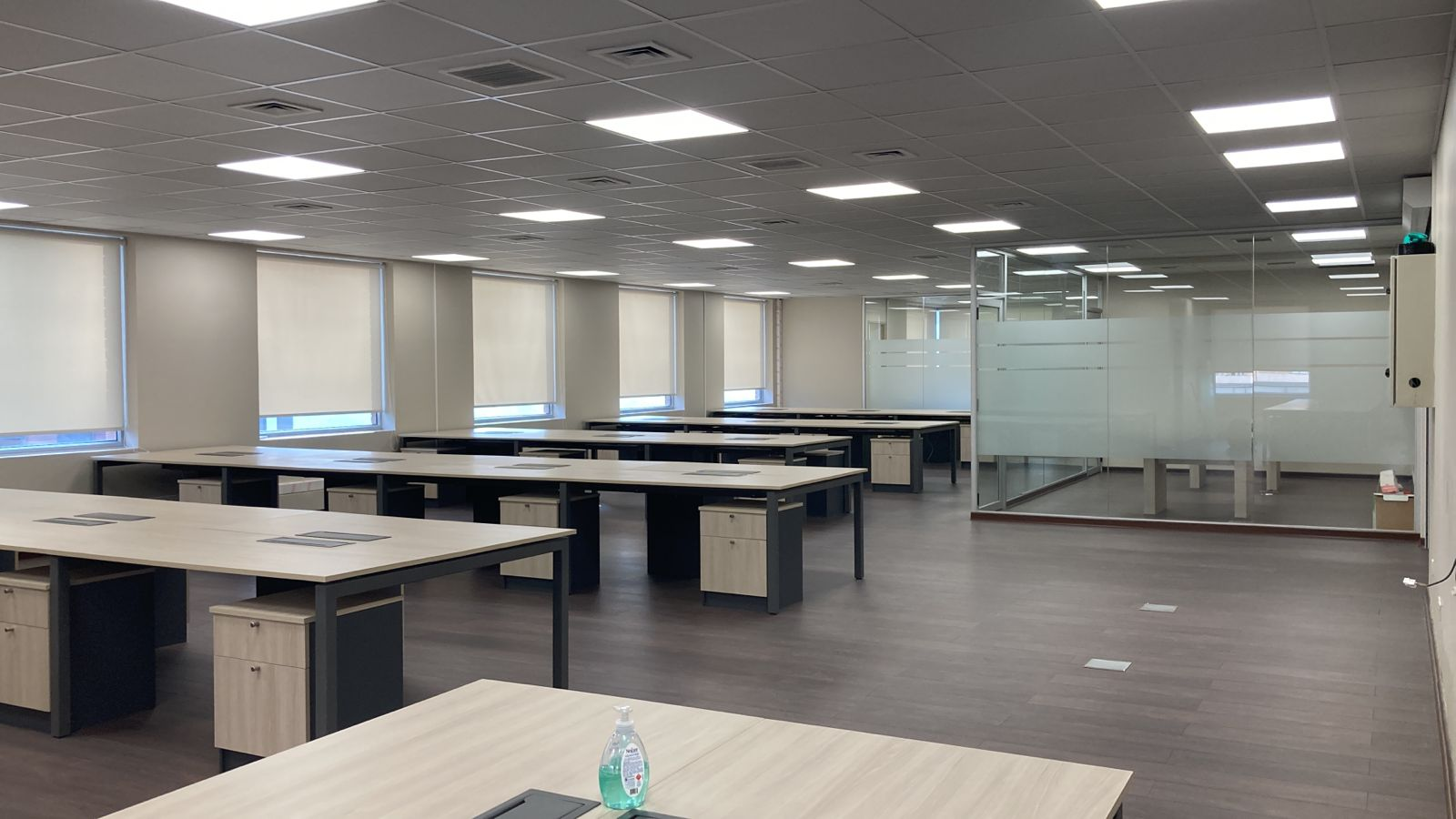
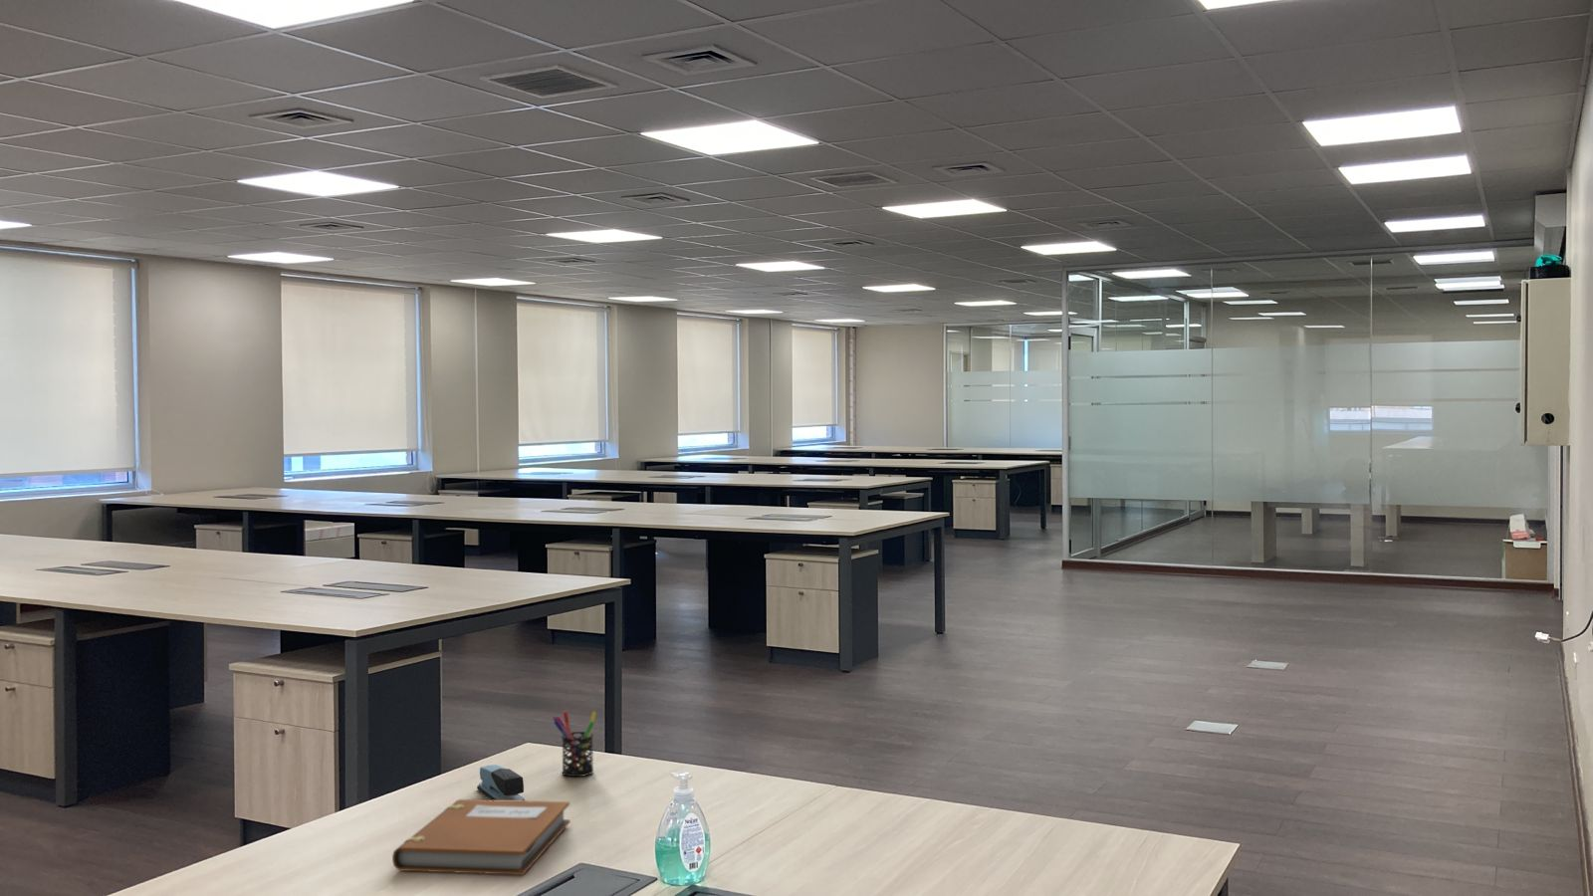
+ stapler (501, 782)
+ notebook (487, 833)
+ pen holder (579, 741)
